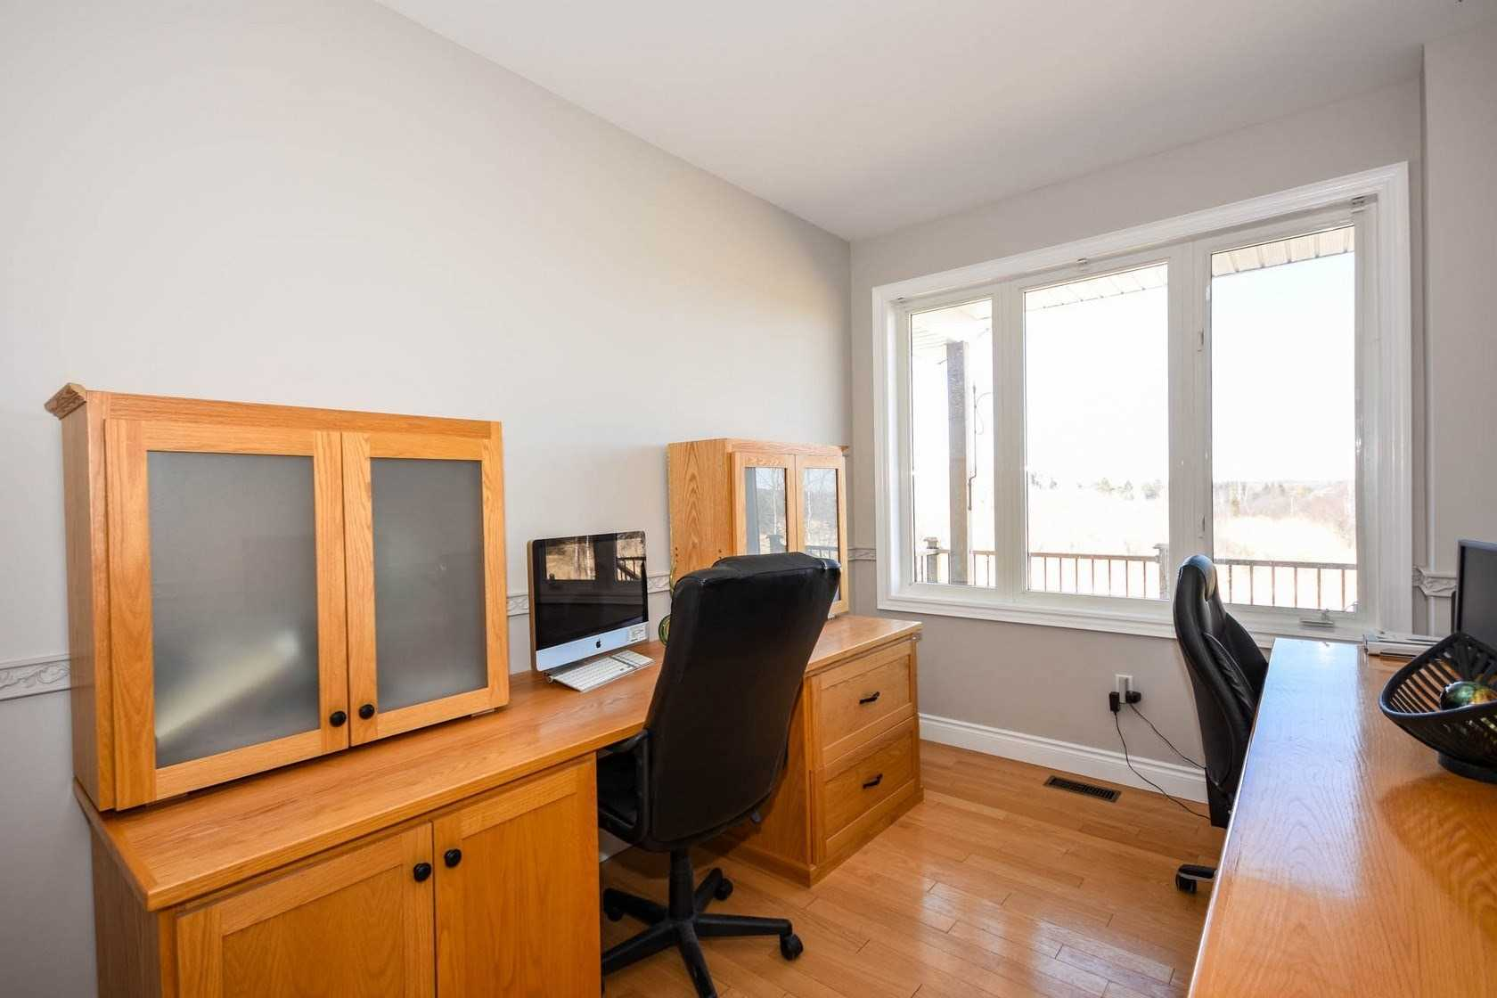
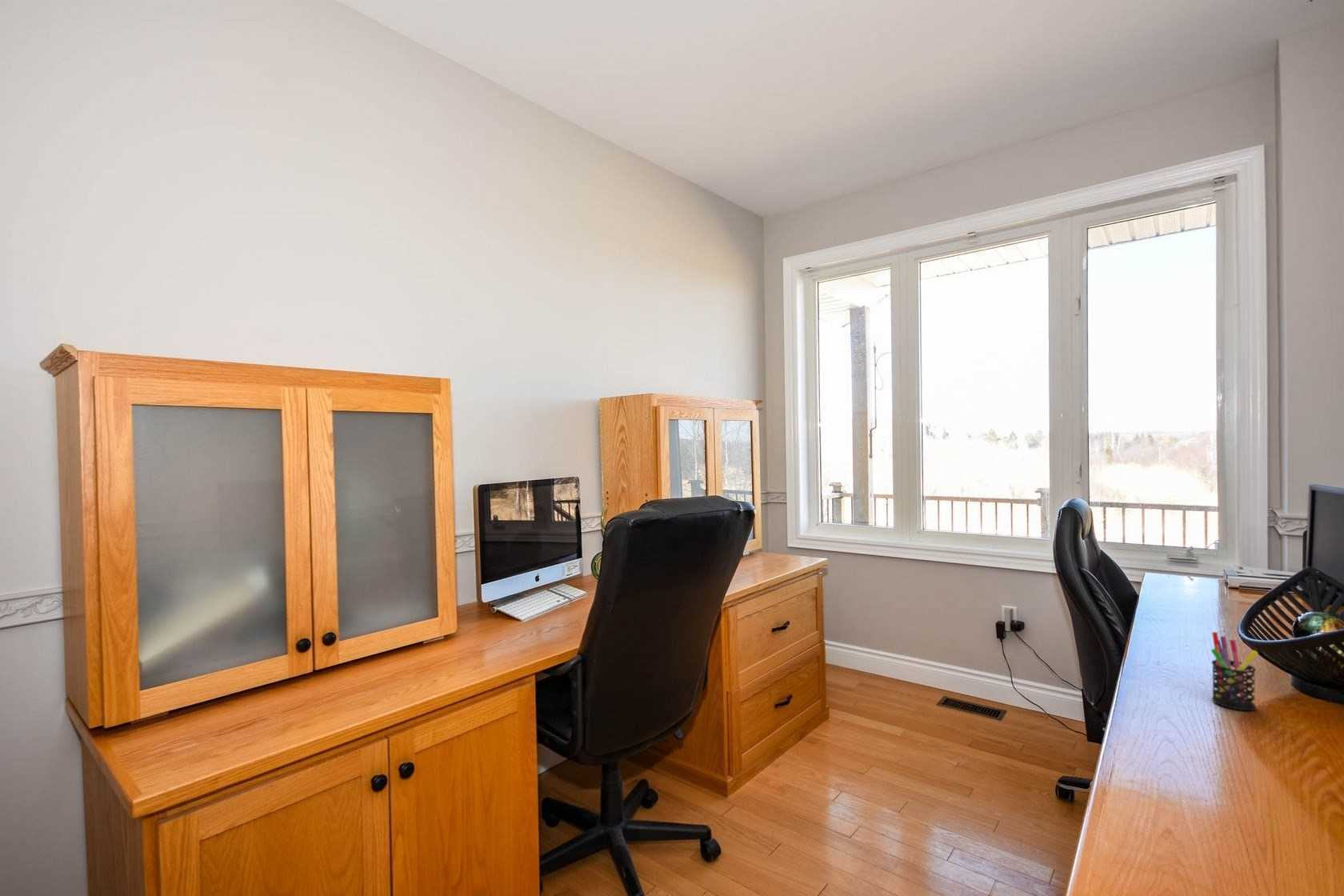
+ pen holder (1228, 670)
